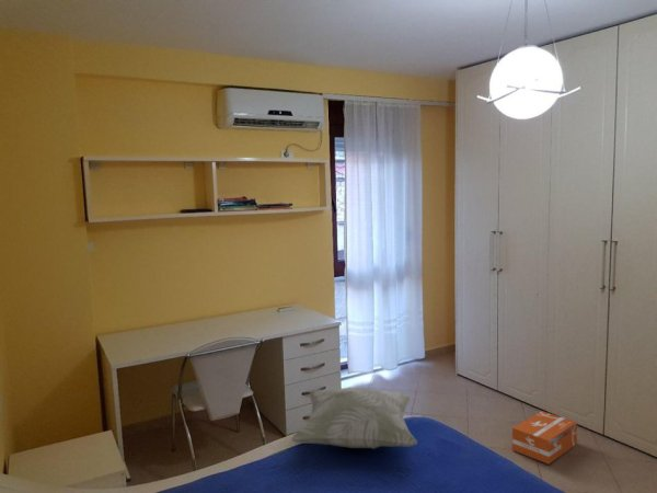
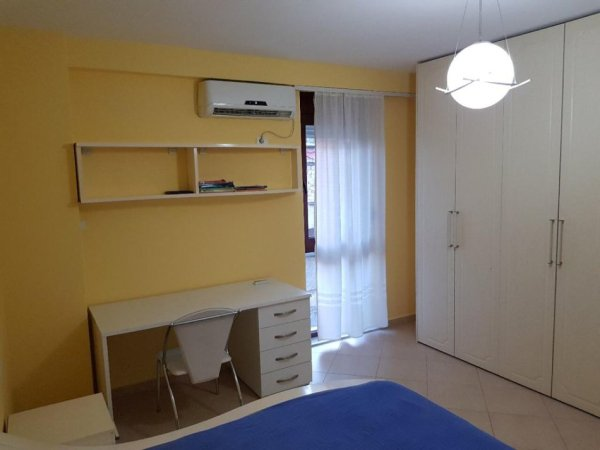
- decorative pillow (357, 415)
- cardboard box (544, 435)
